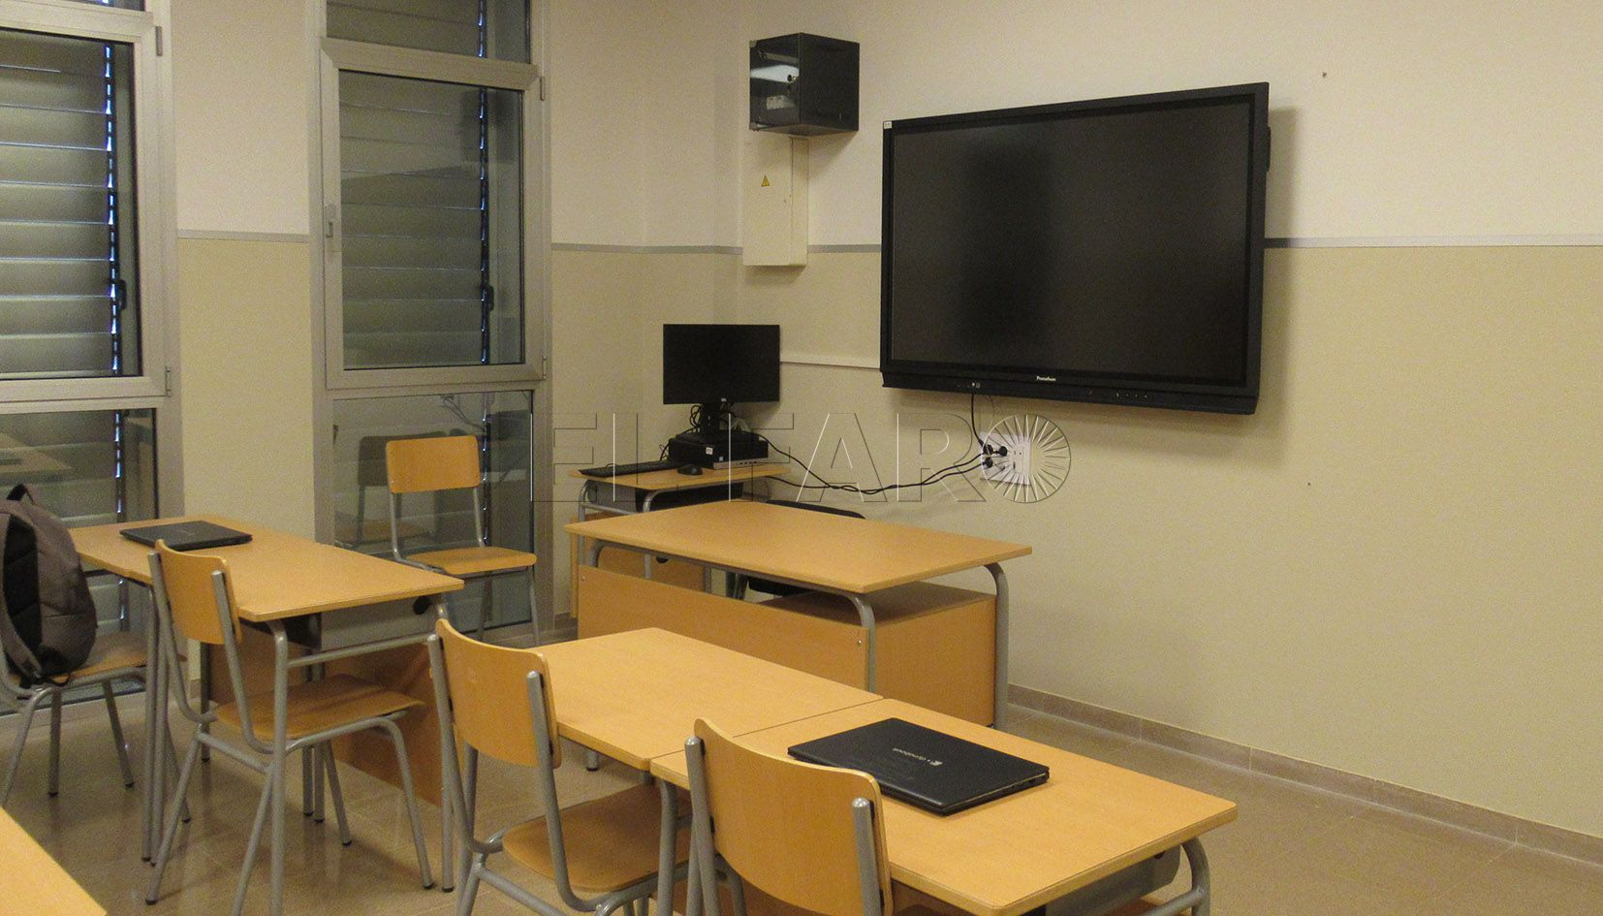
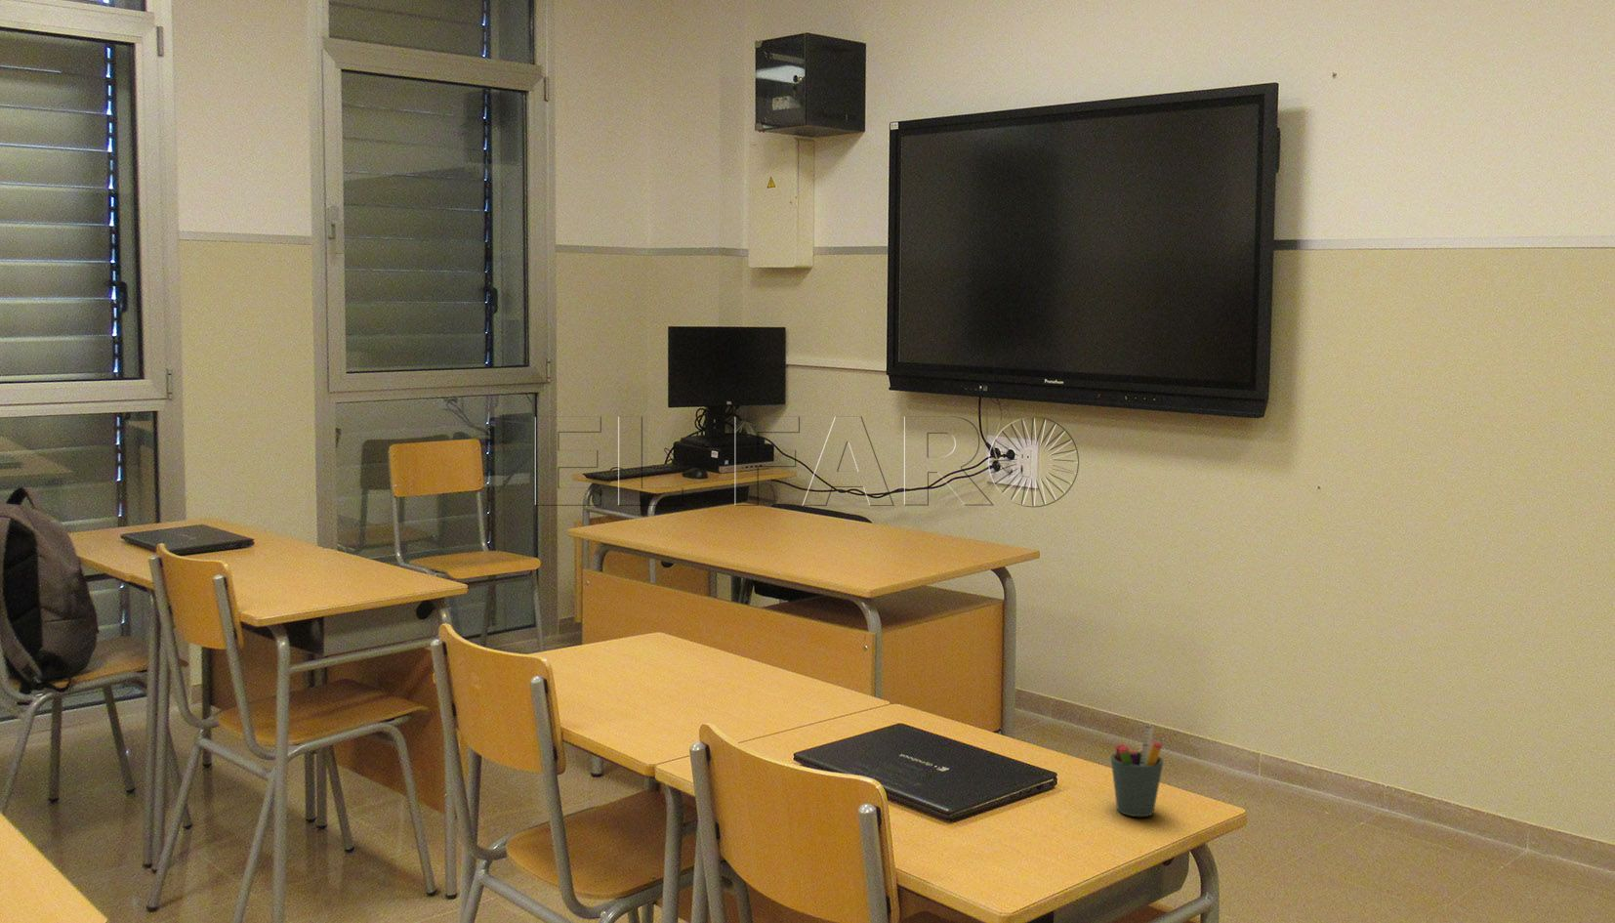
+ pen holder (1137, 771)
